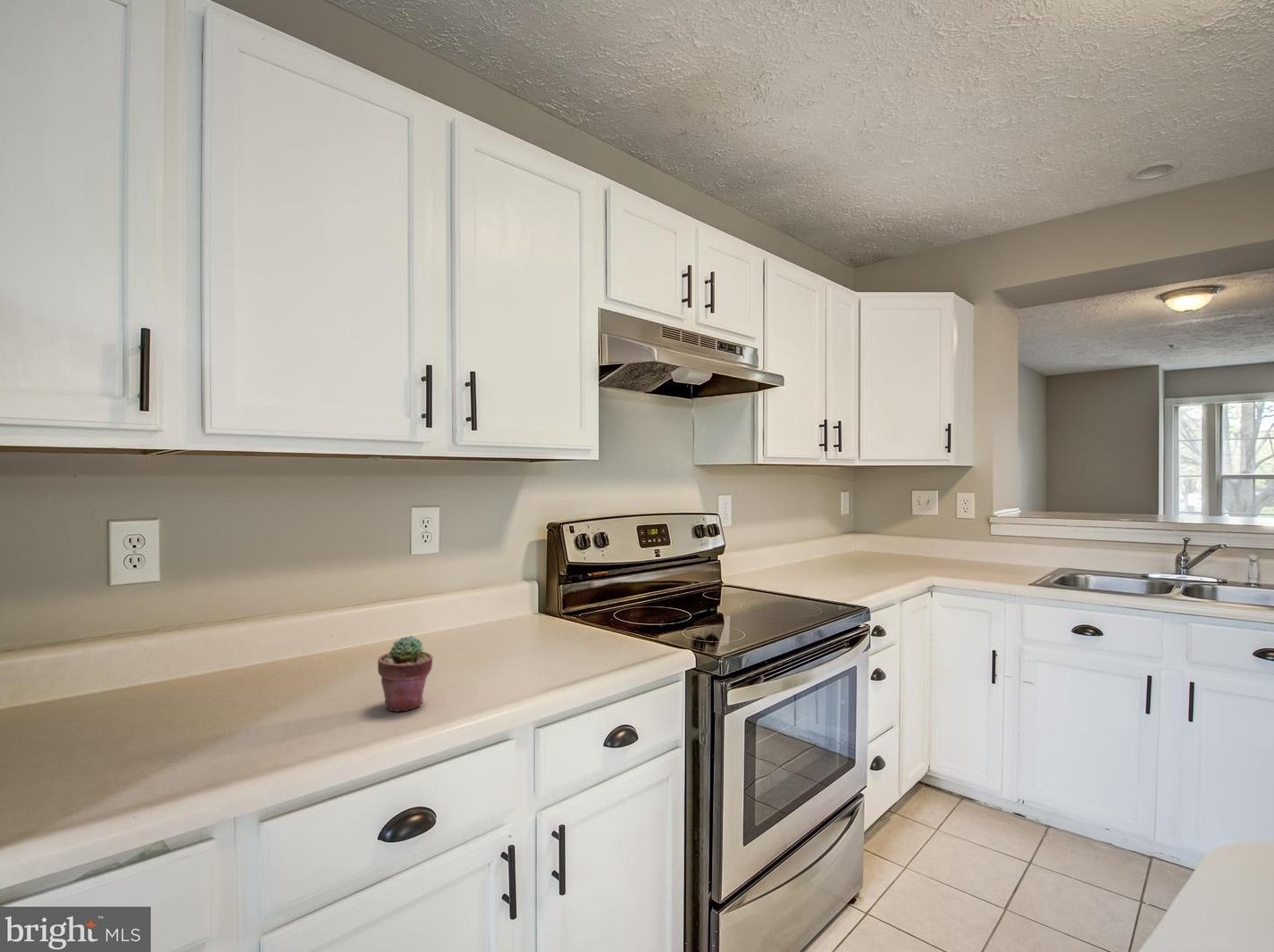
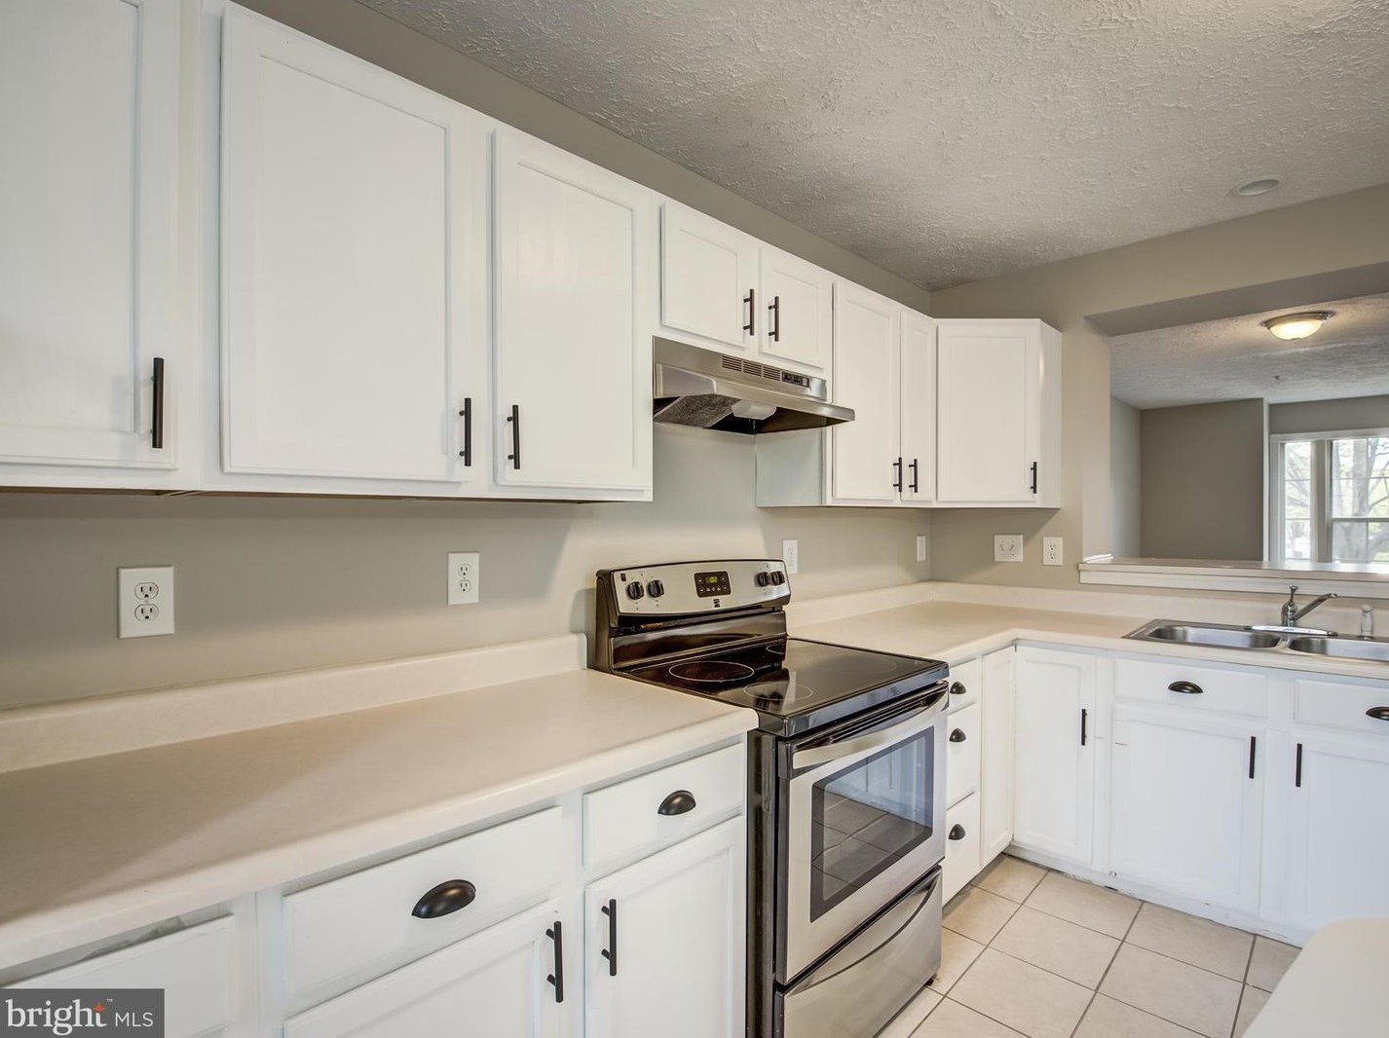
- potted succulent (405, 671)
